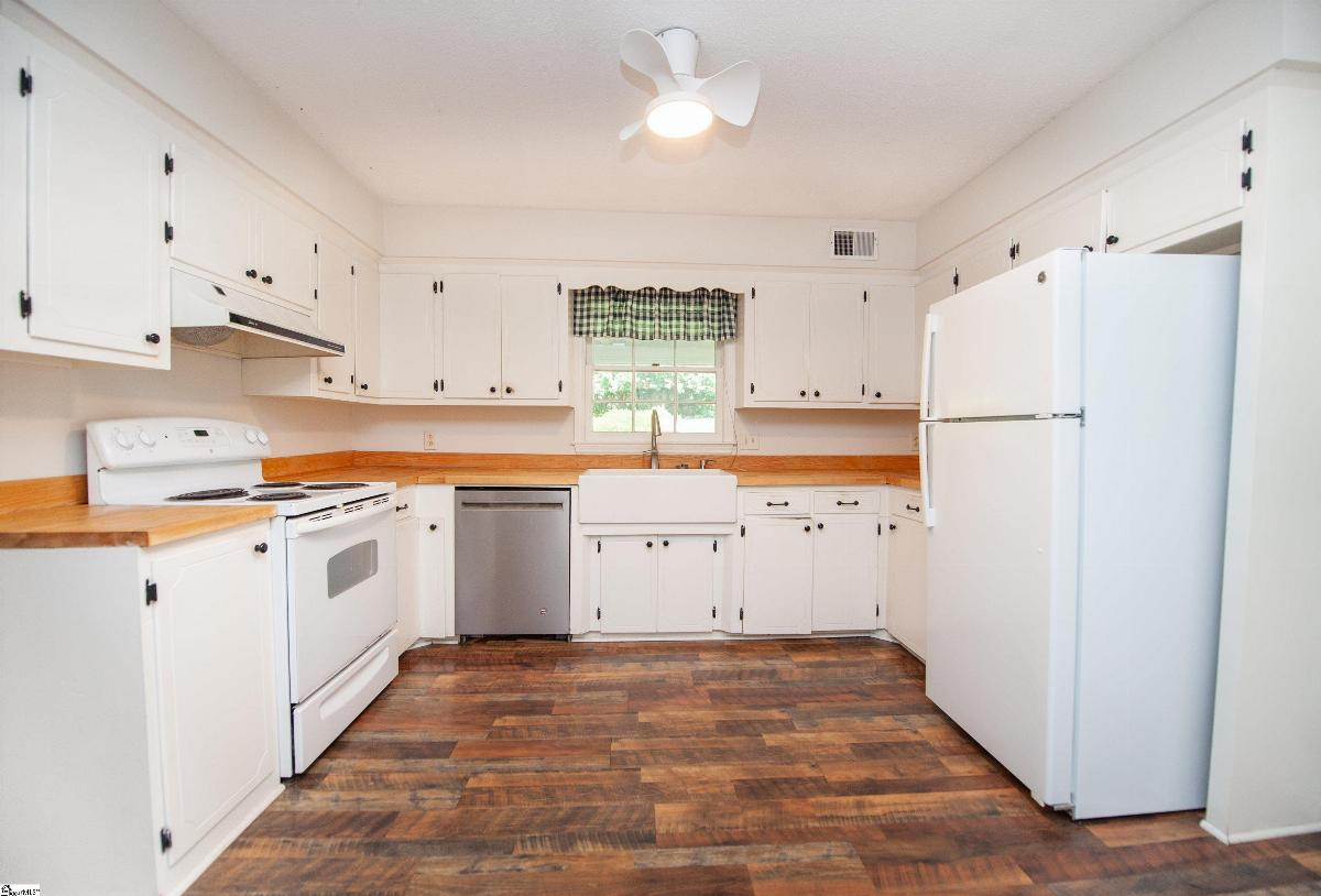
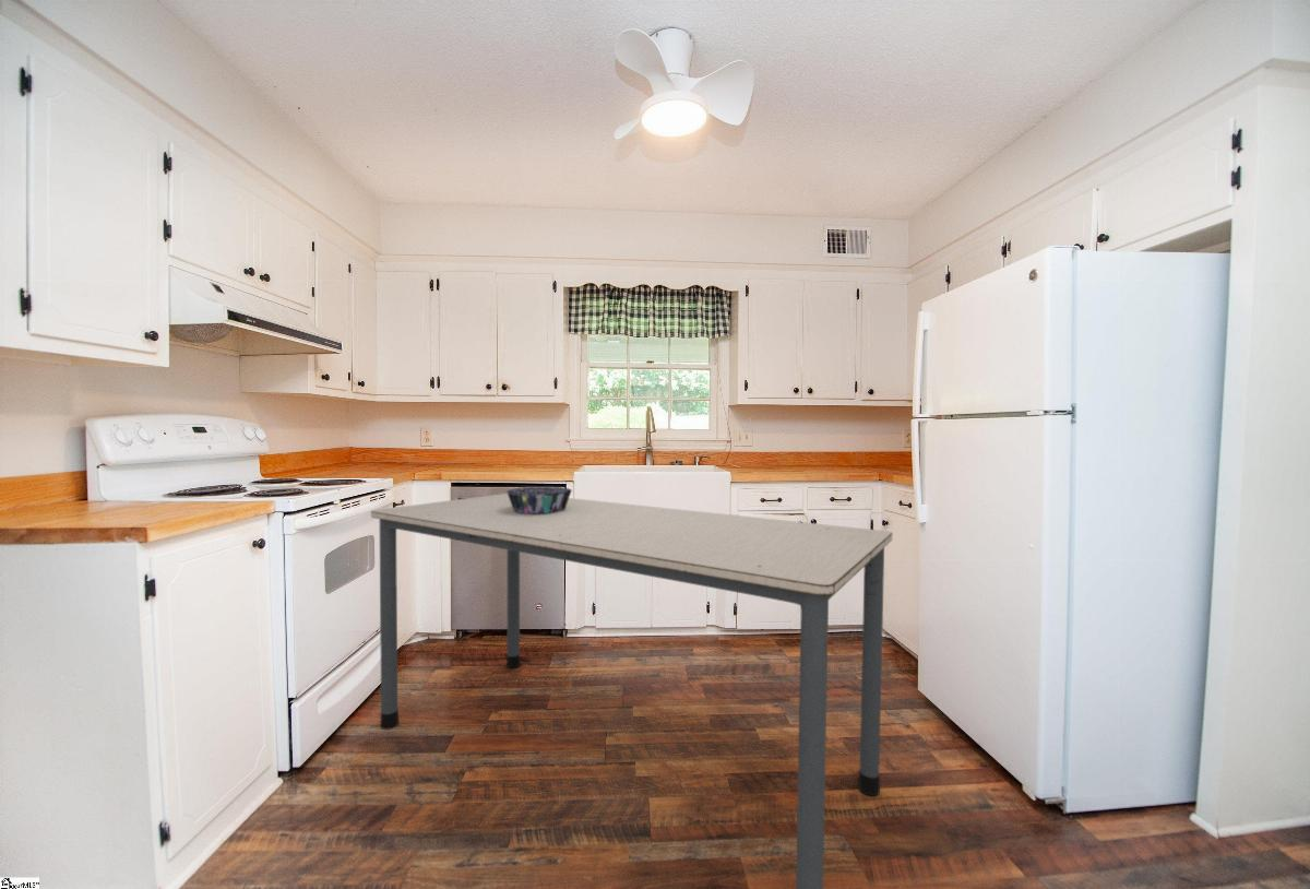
+ dining table (620, 570)
+ decorative bowl (539, 499)
